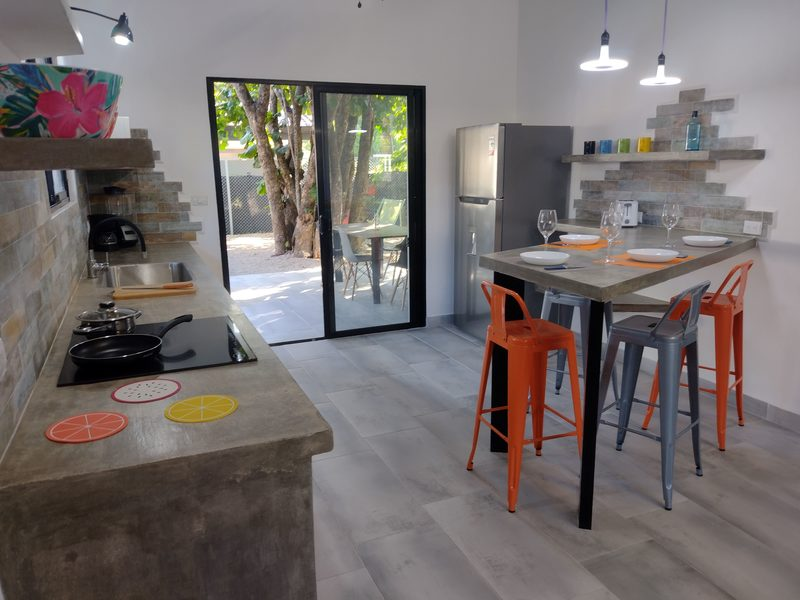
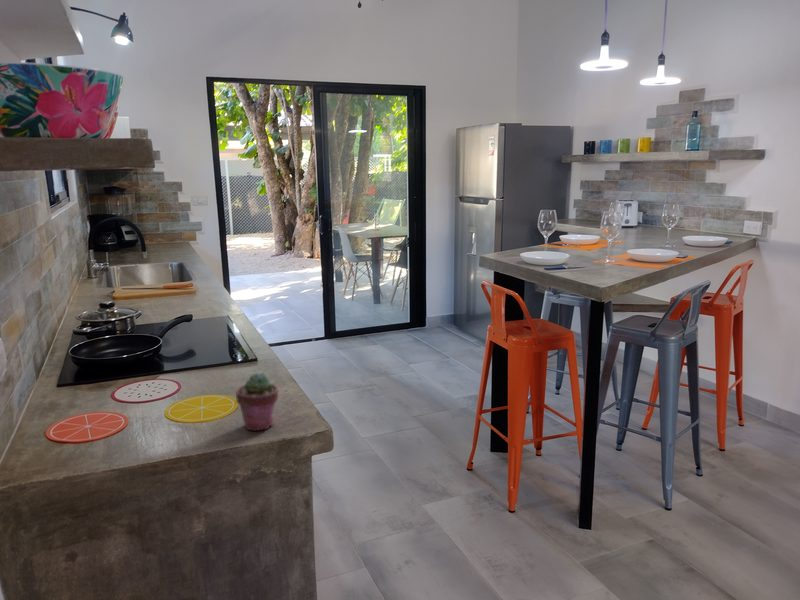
+ potted succulent (257, 399)
